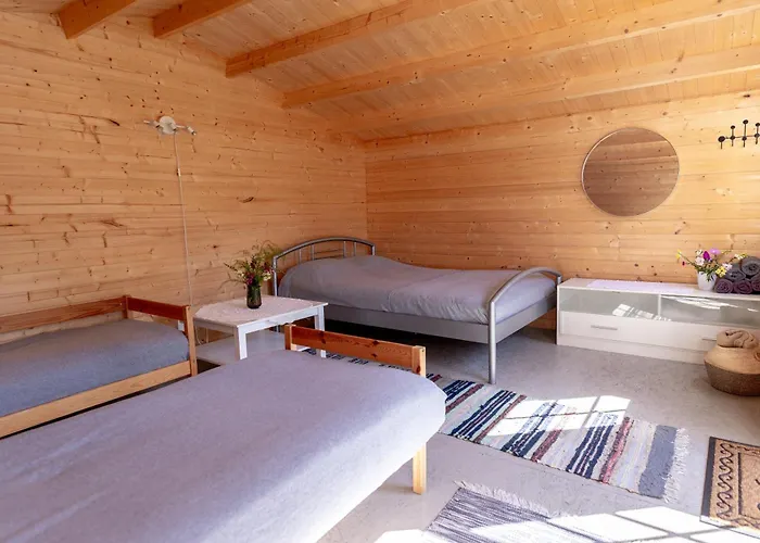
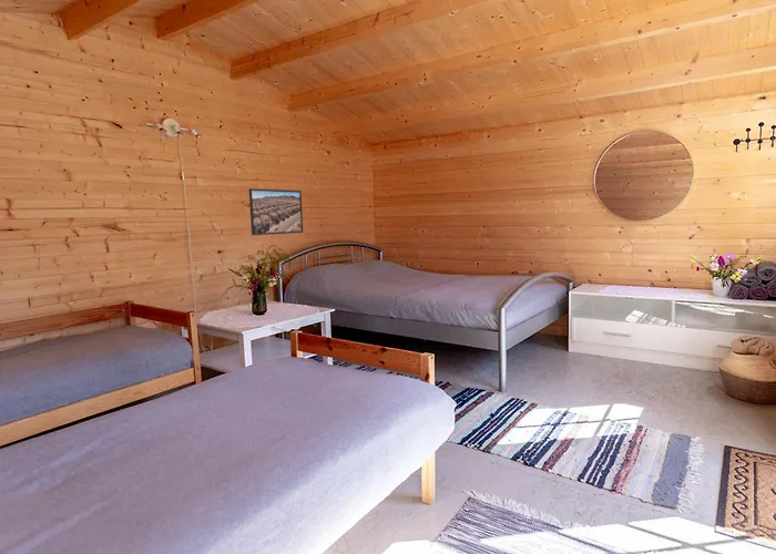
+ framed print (277, 212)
